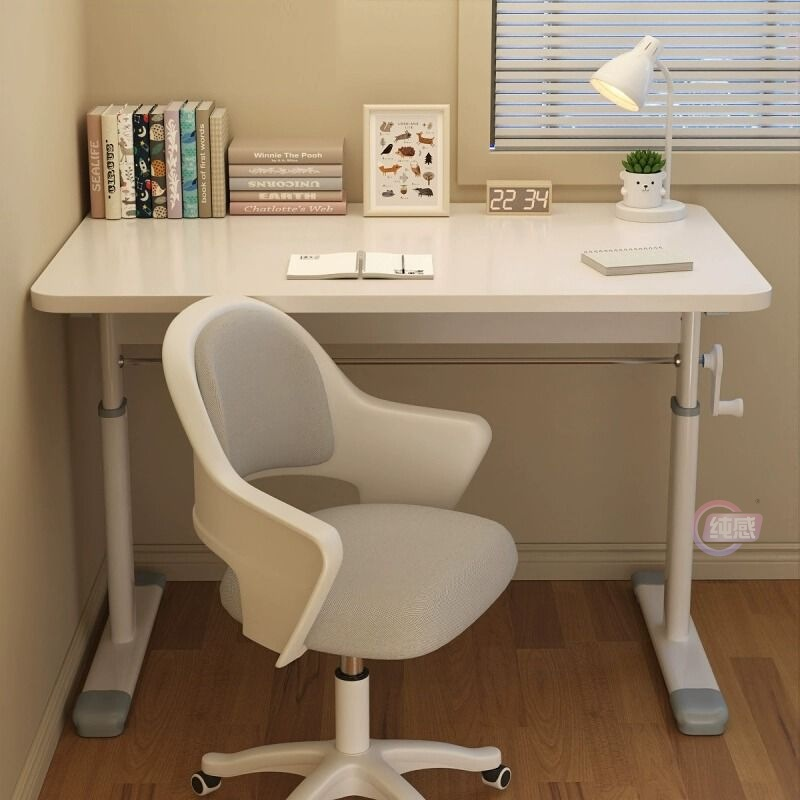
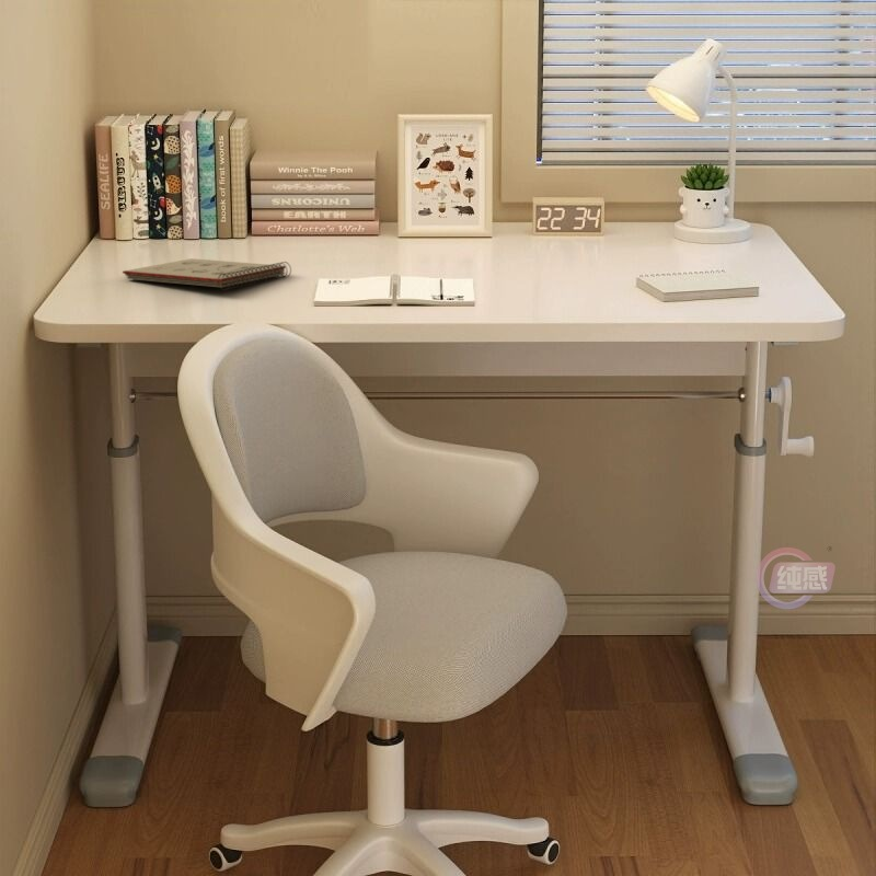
+ notepad (207, 269)
